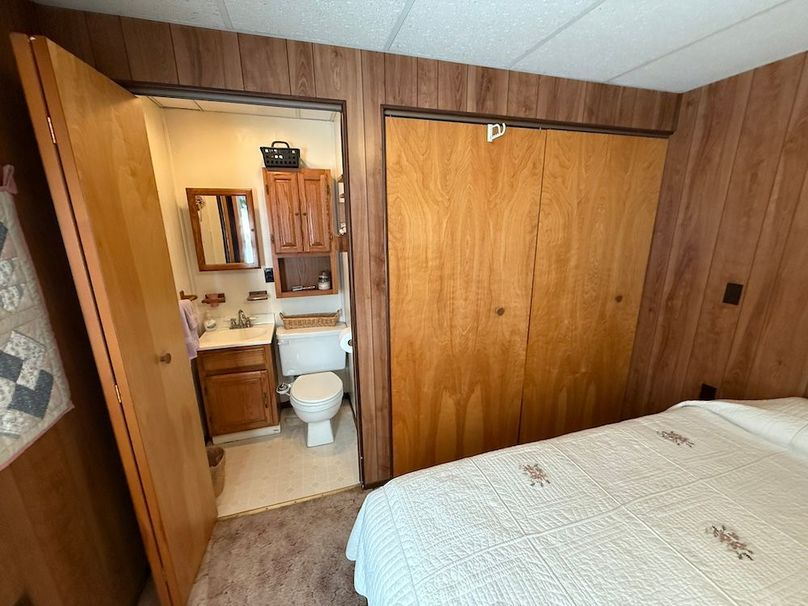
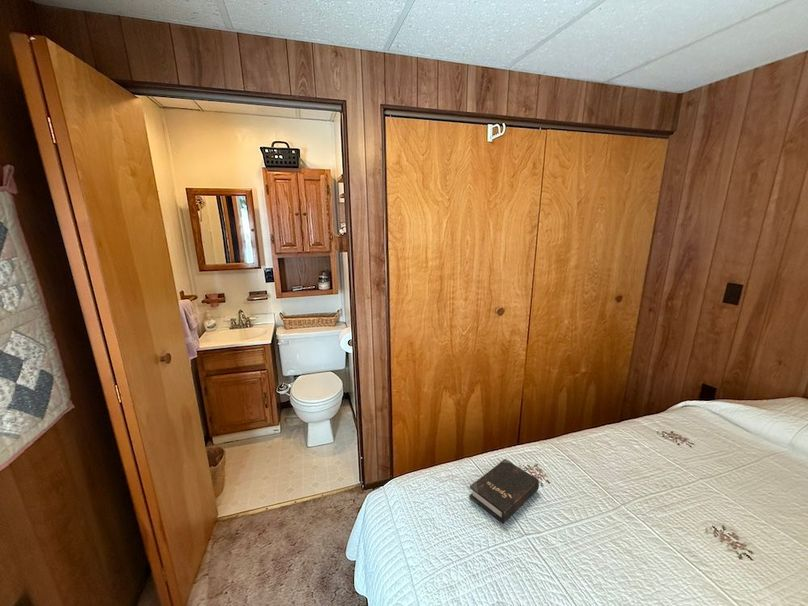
+ hardback book (504, 488)
